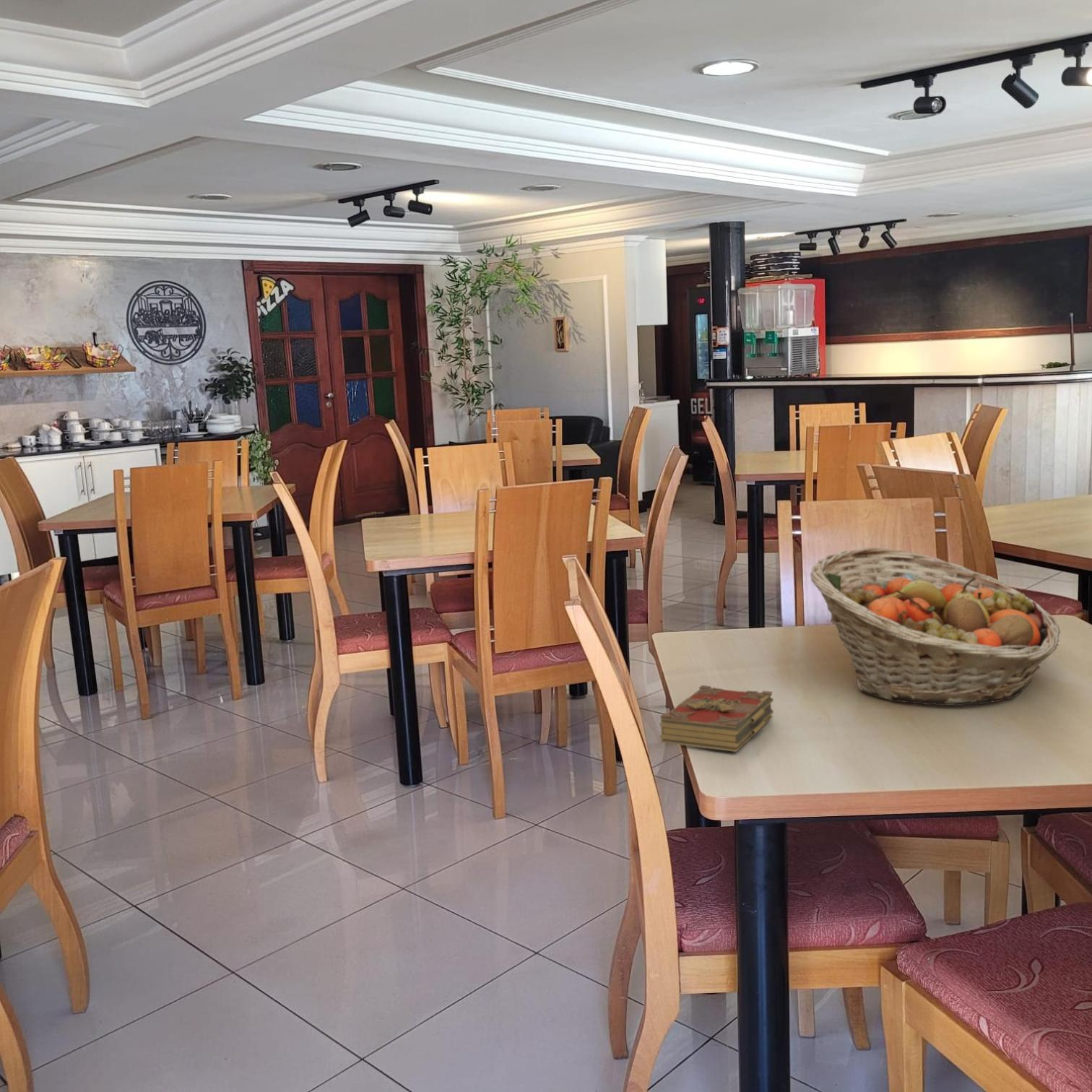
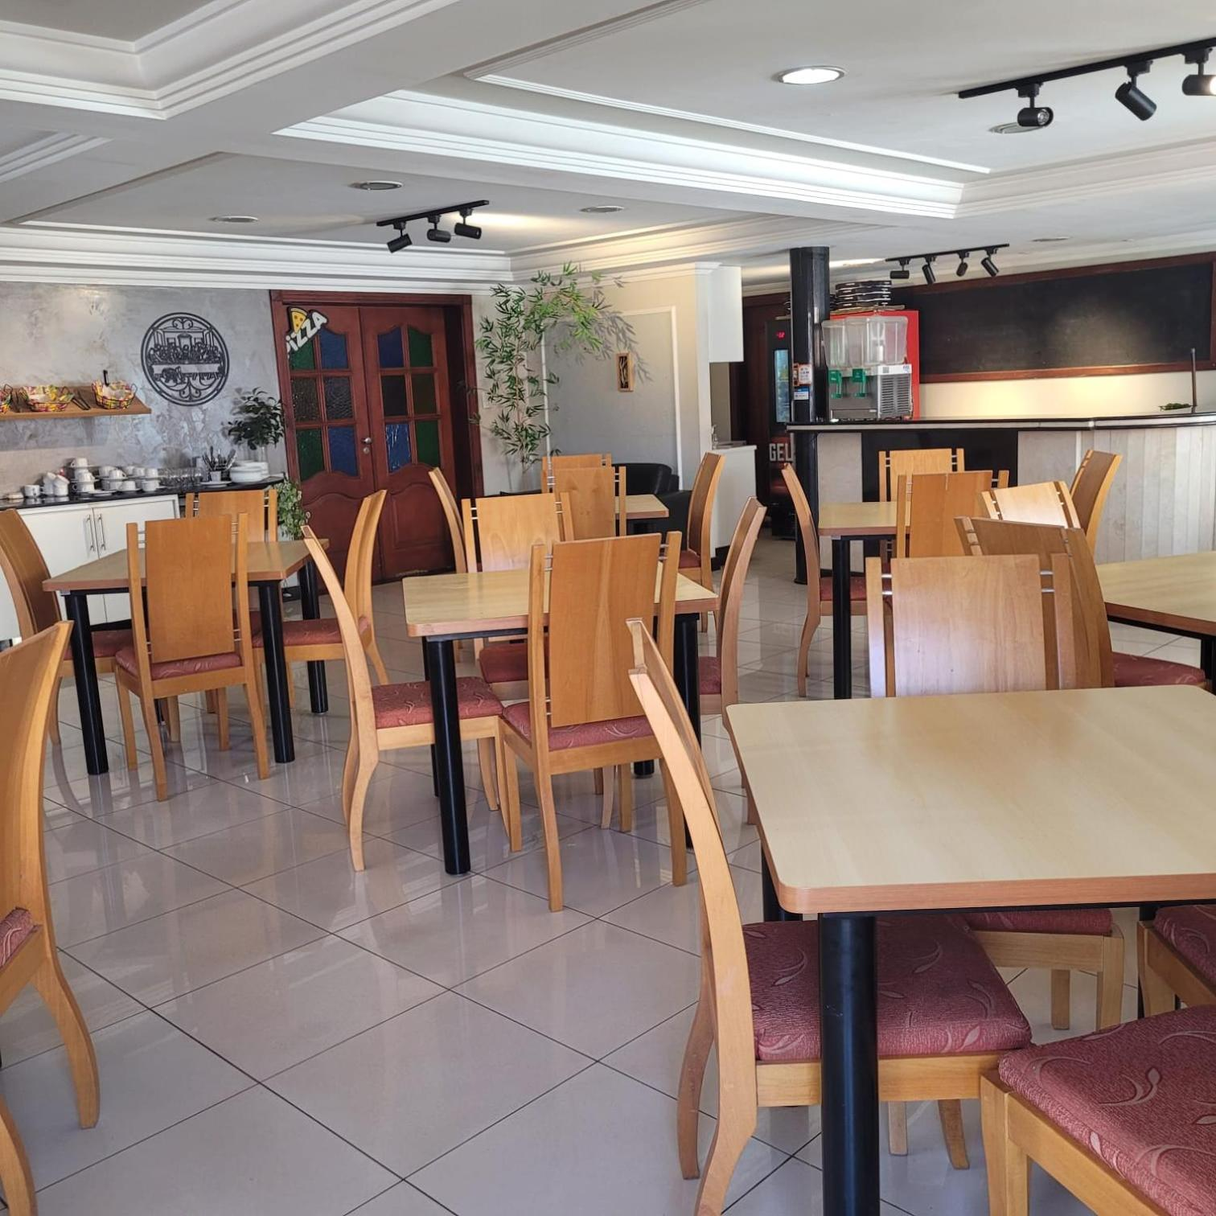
- book (719, 715)
- fruit basket (932, 619)
